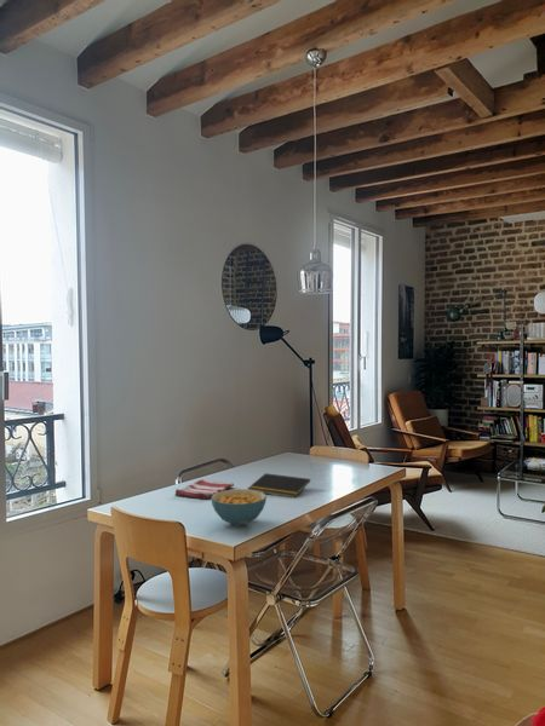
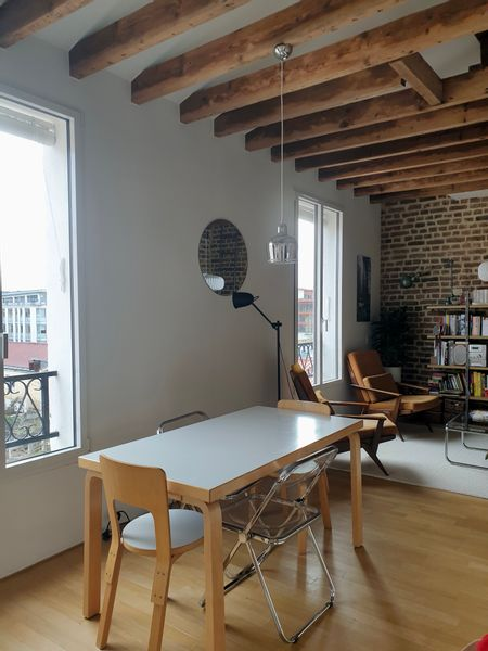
- dish towel (205, 488)
- cereal bowl (239, 509)
- notepad (279, 484)
